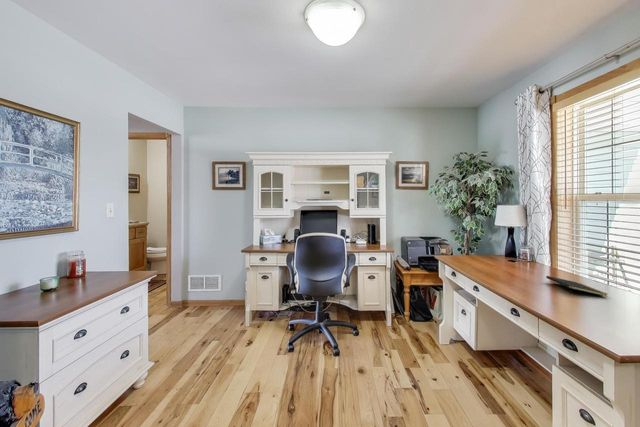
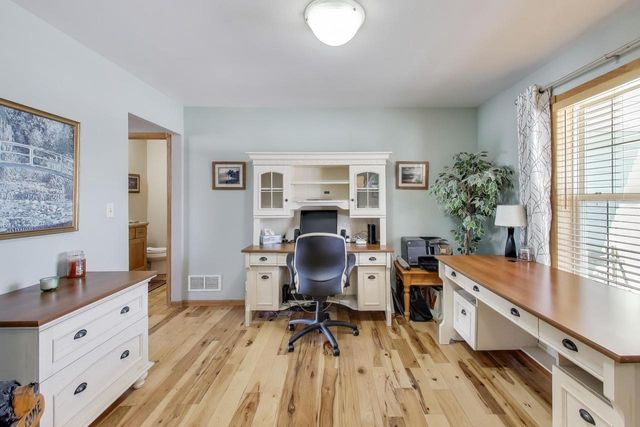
- notepad (574, 285)
